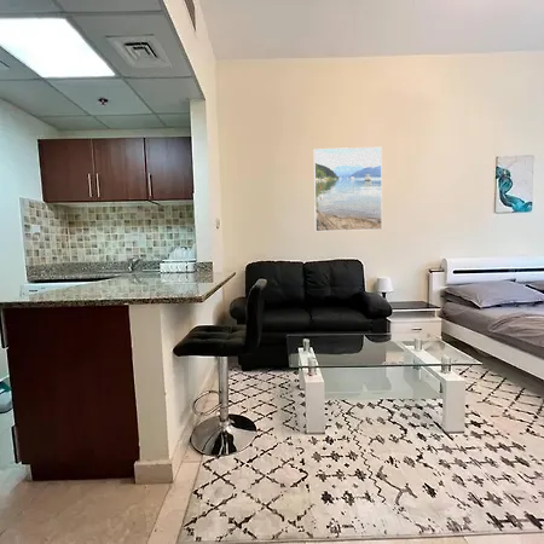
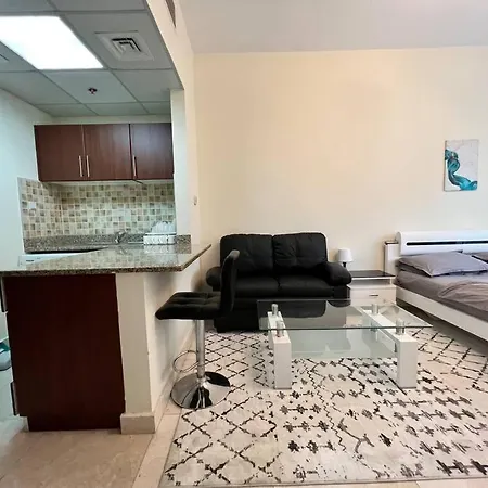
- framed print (347, 190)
